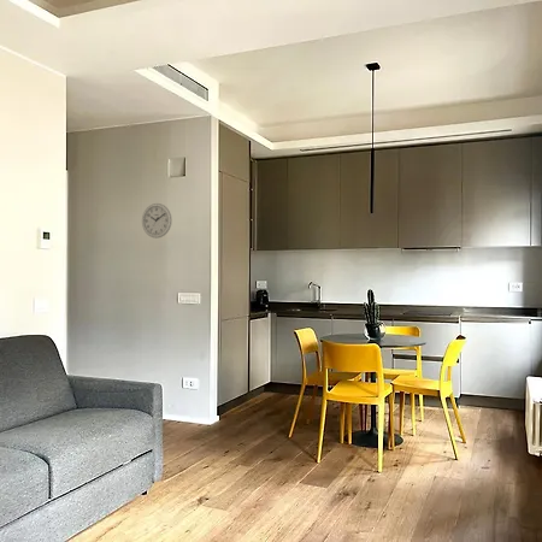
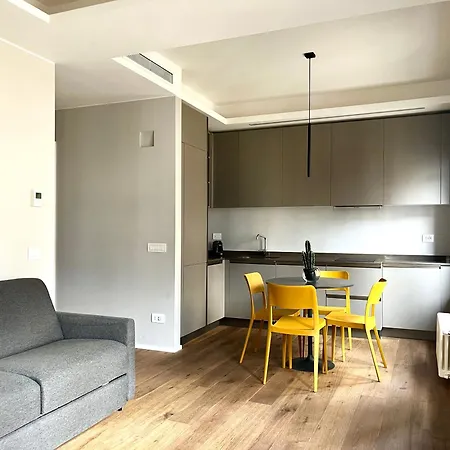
- wall clock (155, 220)
